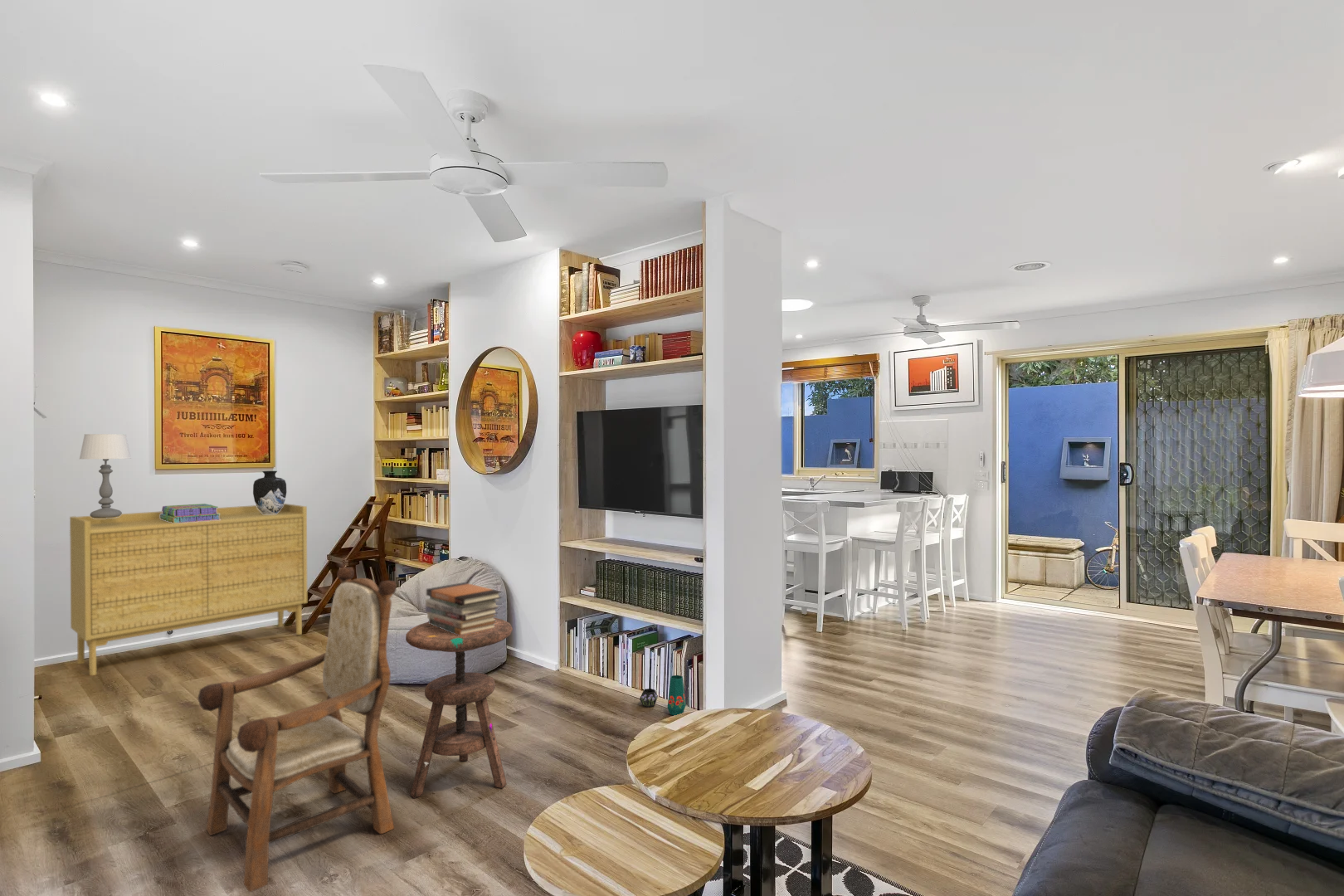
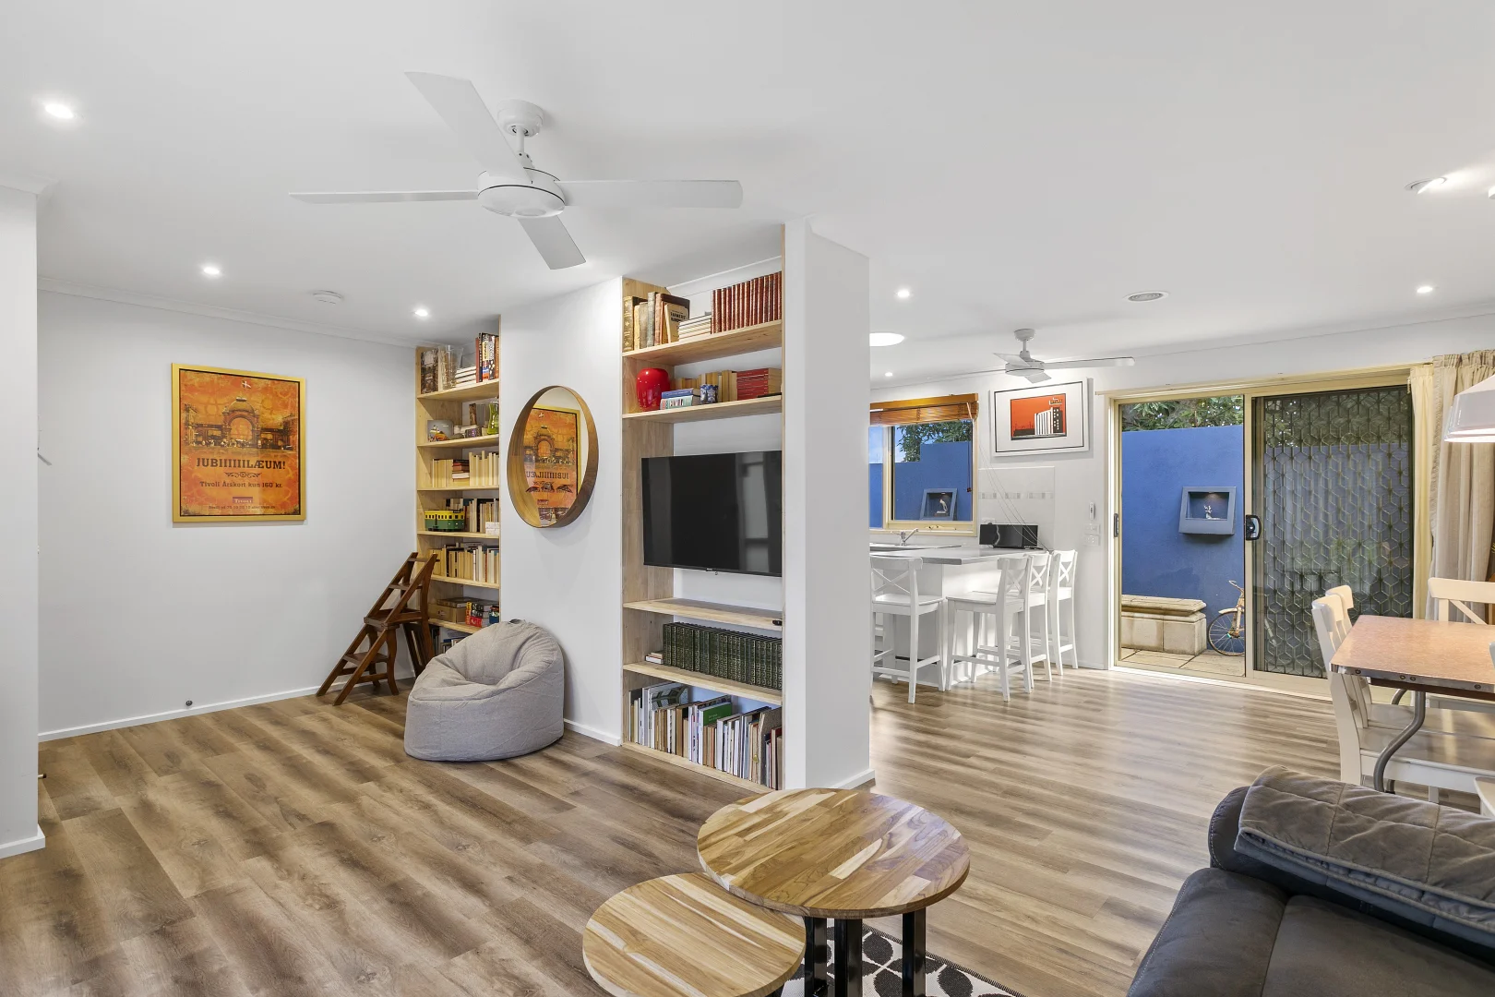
- vase (656, 694)
- armchair (302, 709)
- stack of books (190, 512)
- table lamp (105, 484)
- vase (270, 492)
- side table (460, 703)
- book stack (462, 606)
- sideboard (197, 579)
